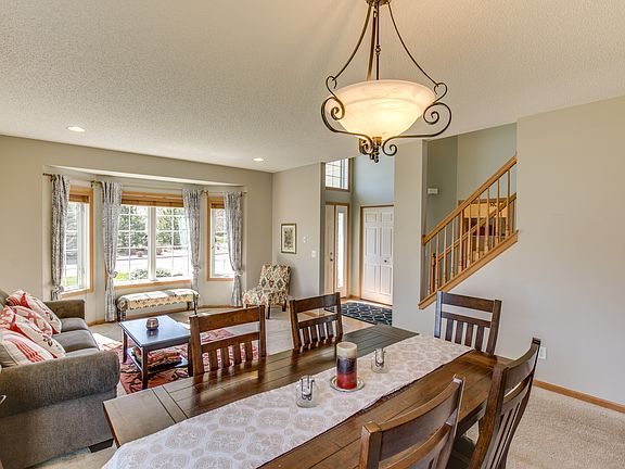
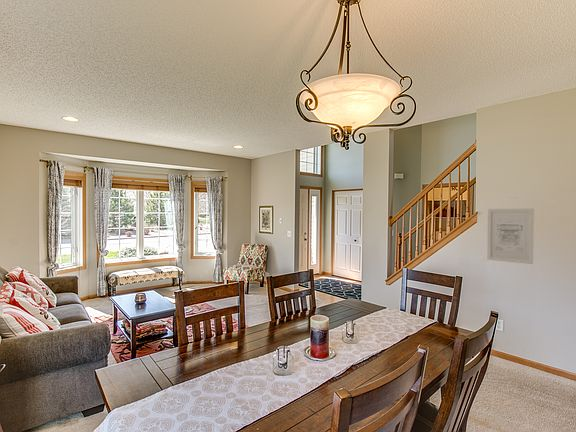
+ wall art (509, 235)
